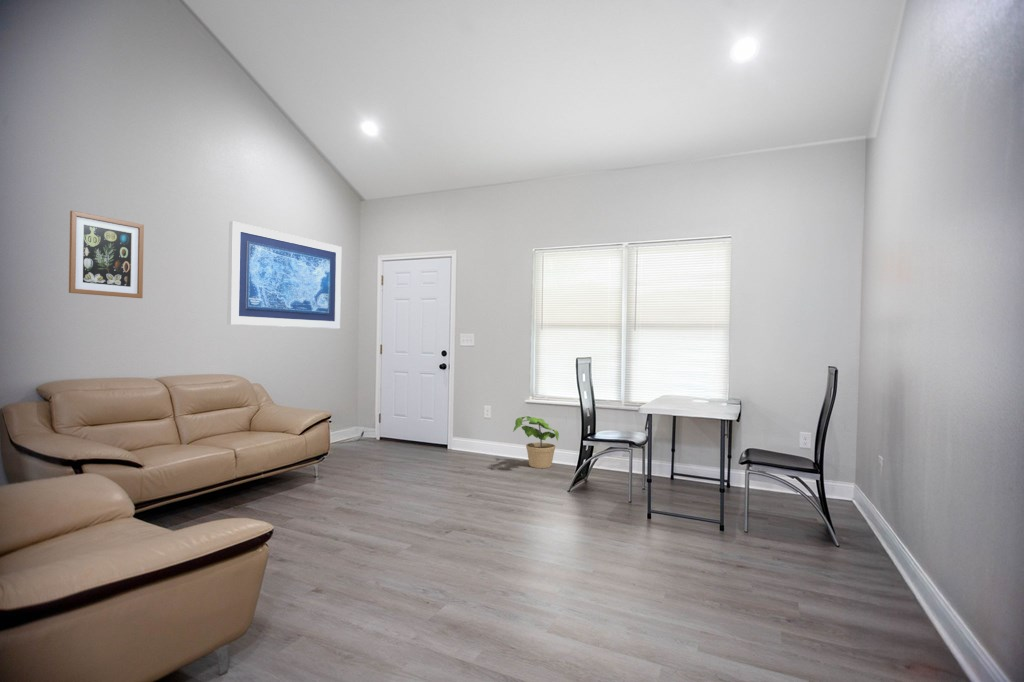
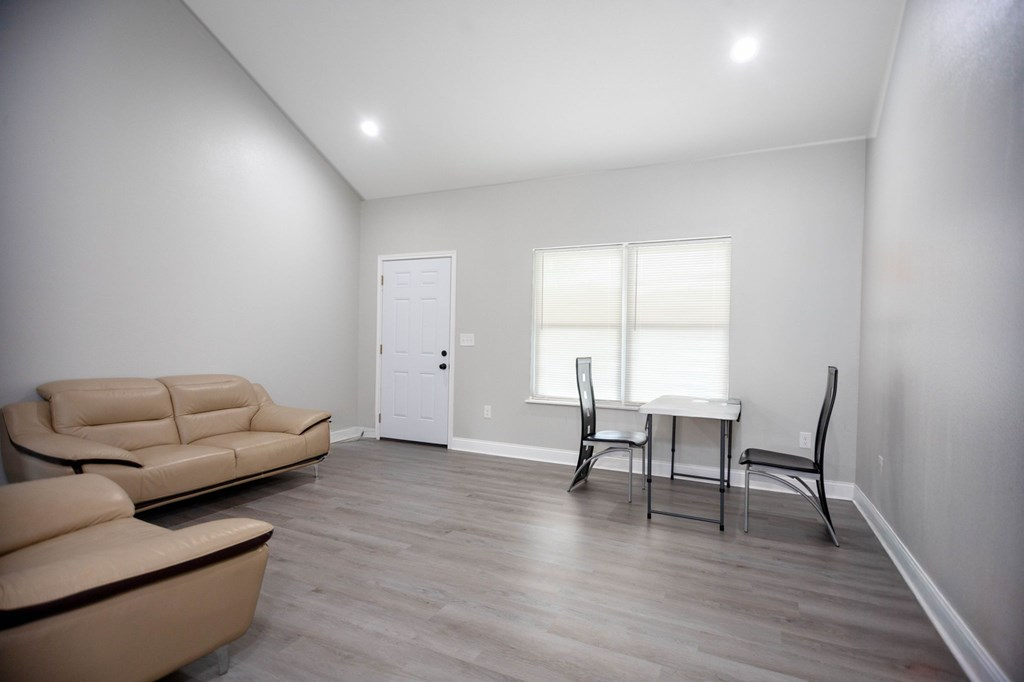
- wall art (108, 256)
- wall art (290, 281)
- potted plant (530, 443)
